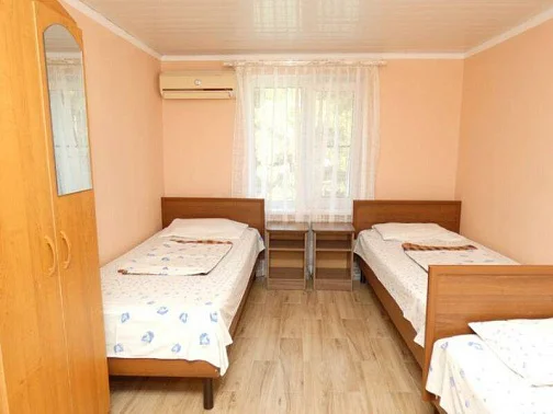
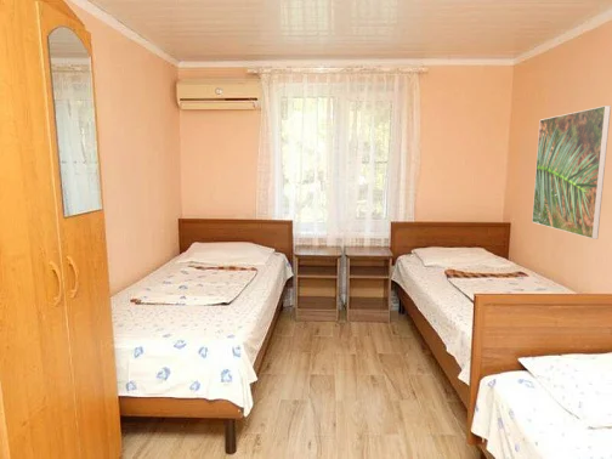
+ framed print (565, 172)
